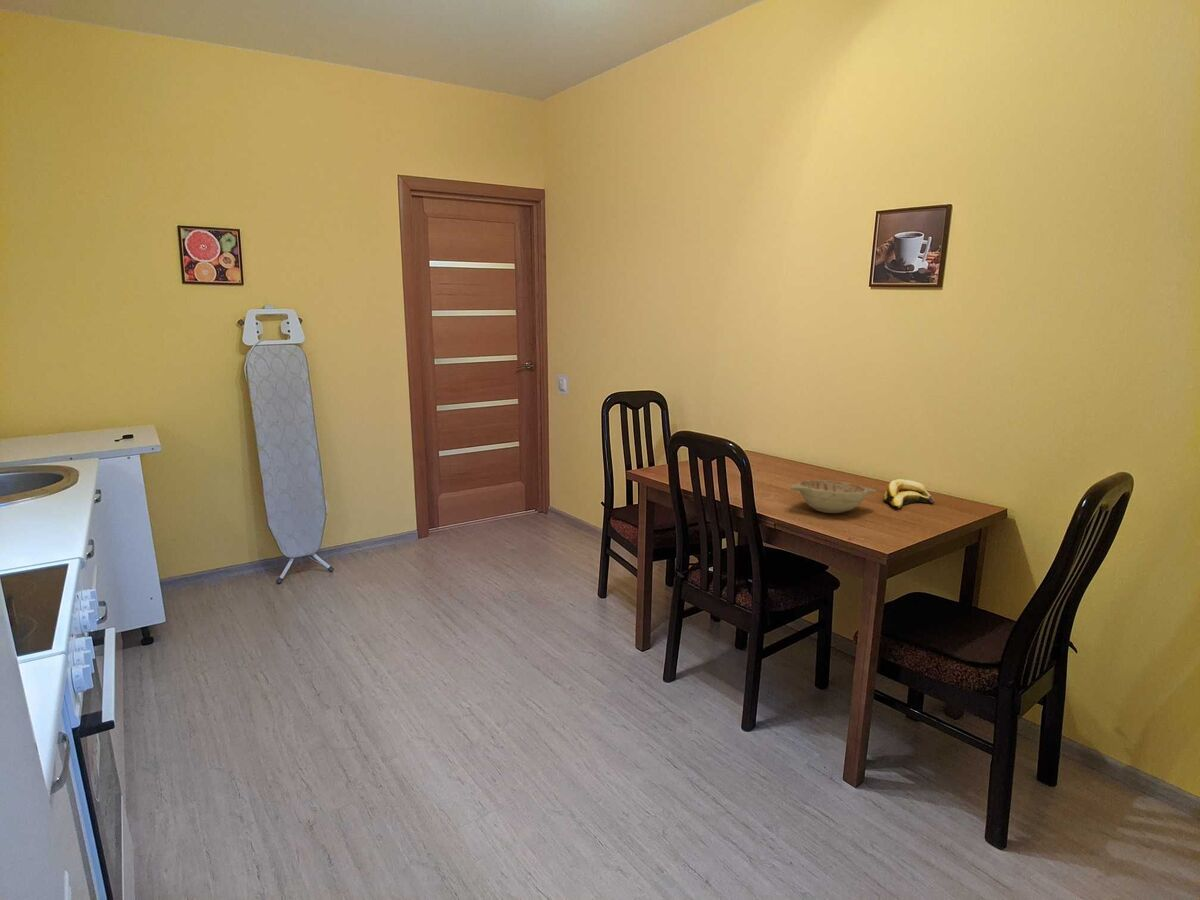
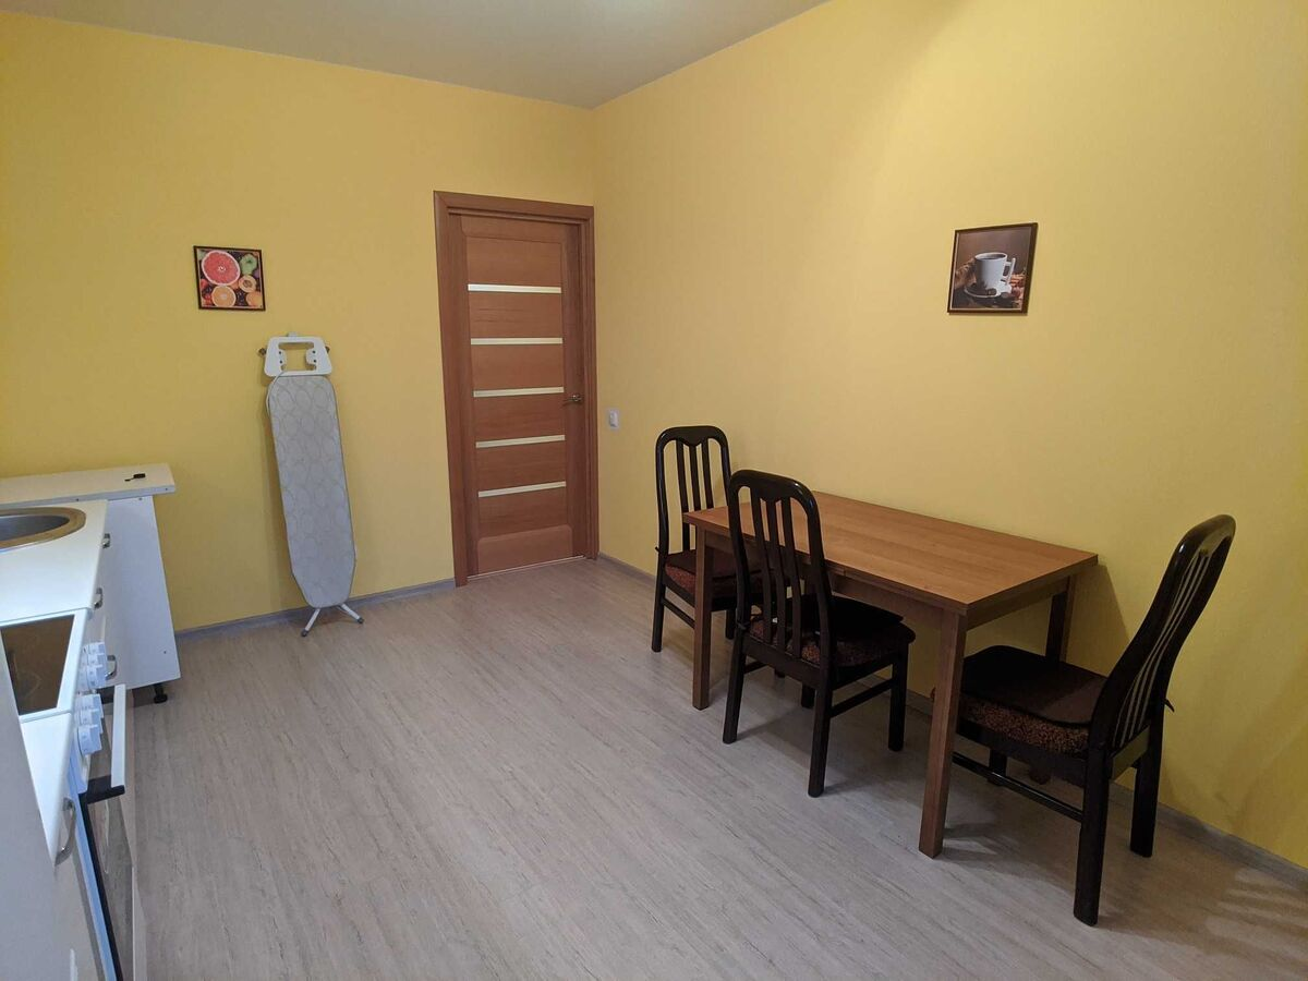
- decorative bowl (831, 497)
- banana (909, 492)
